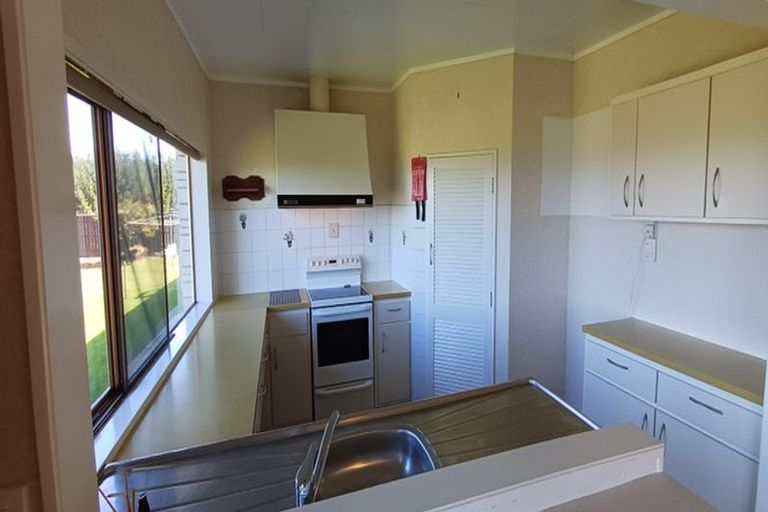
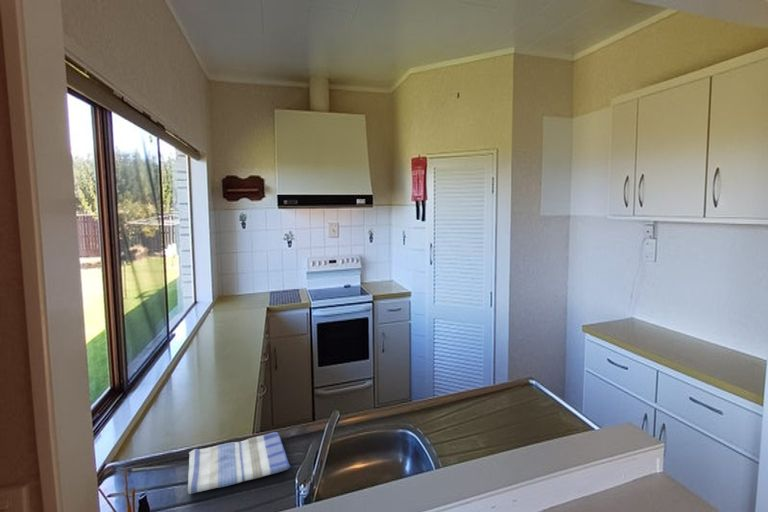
+ dish towel (238, 459)
